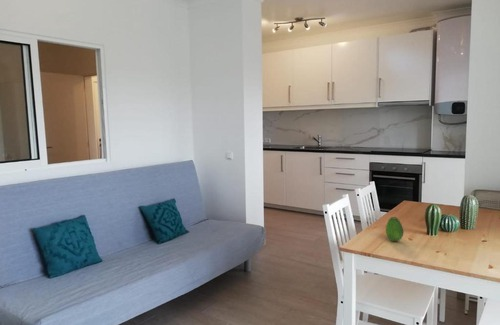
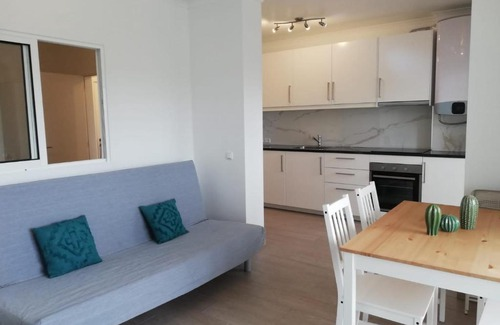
- fruit (394, 228)
